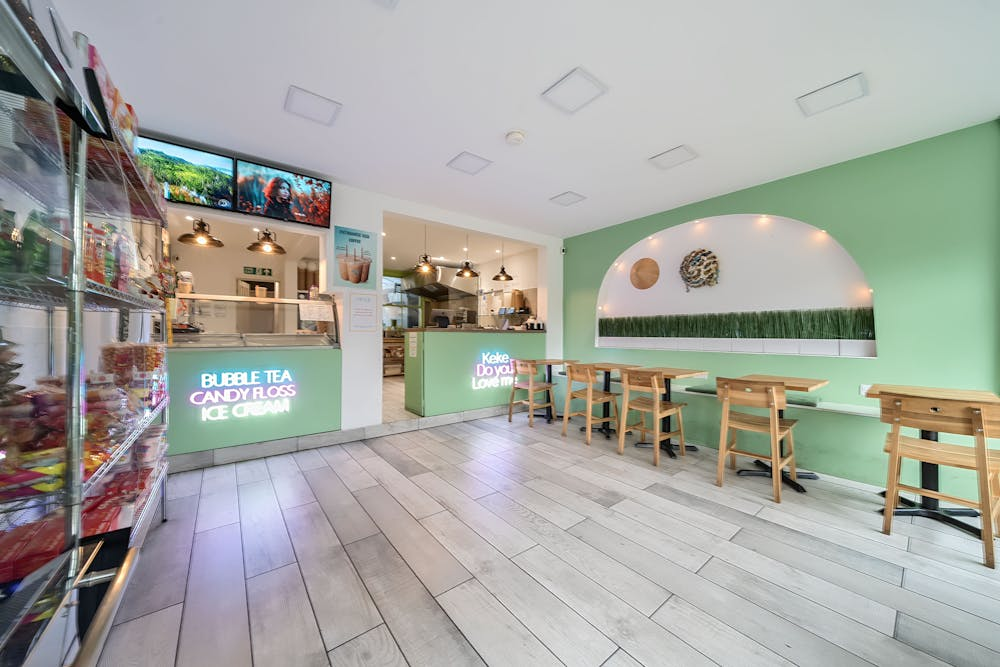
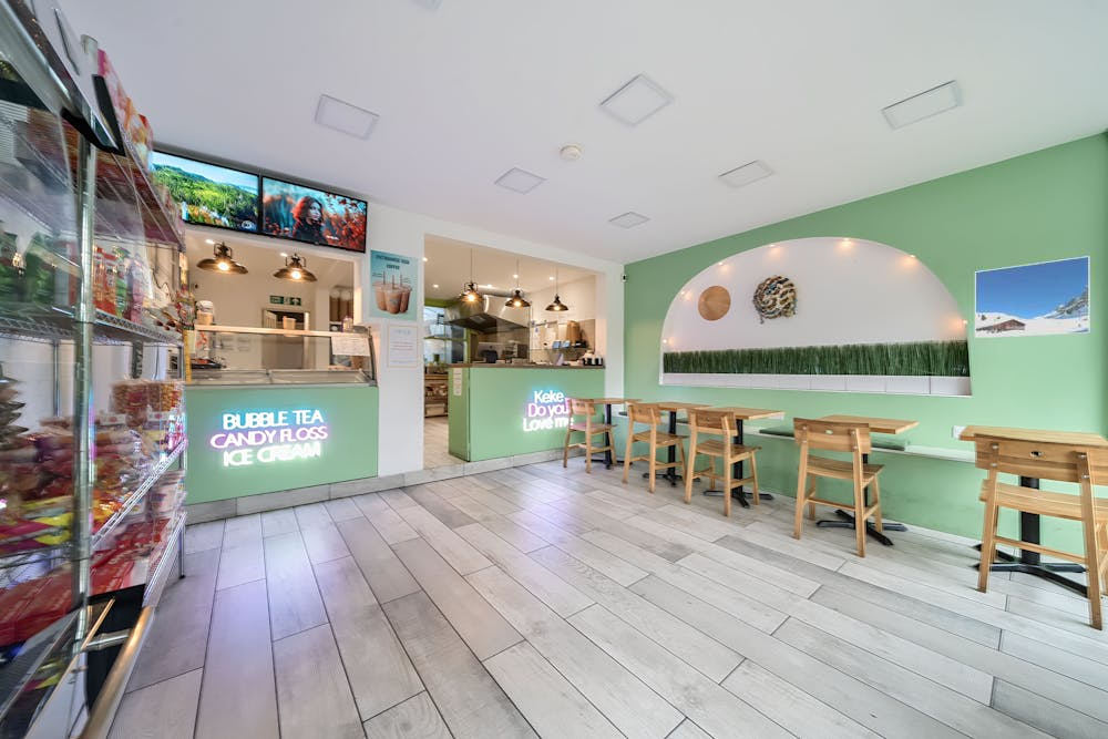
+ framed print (1027, 299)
